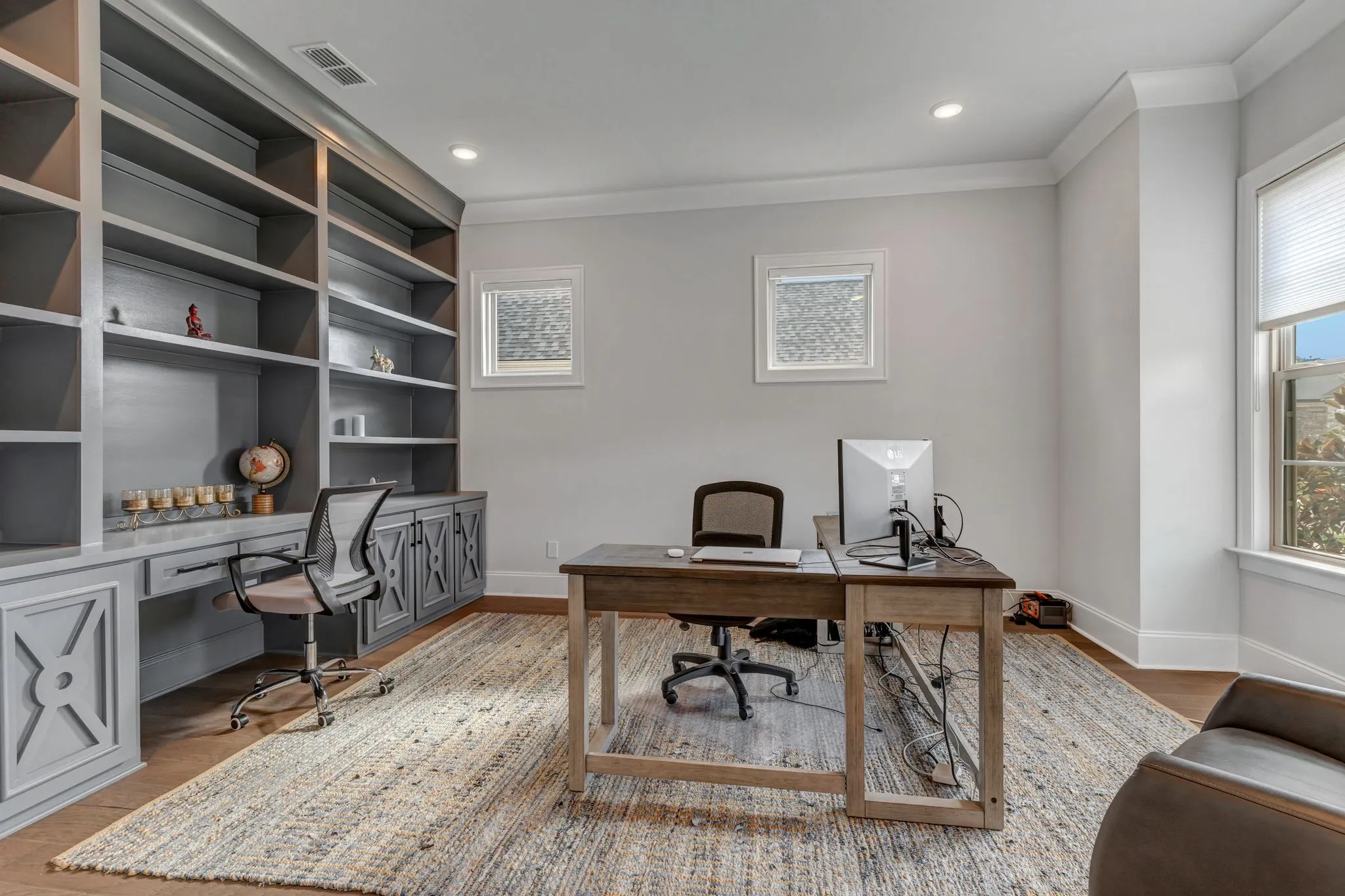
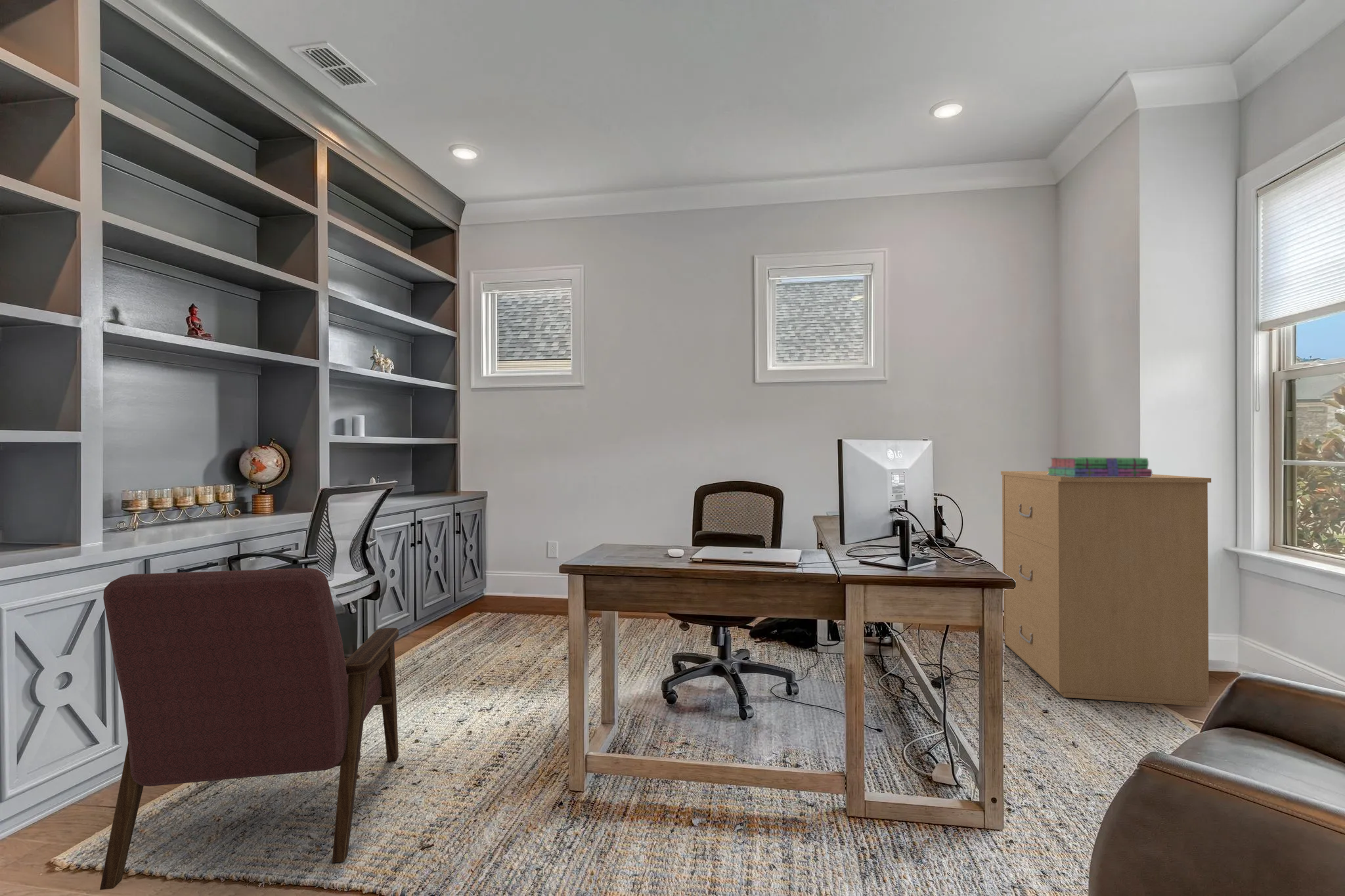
+ armchair (275, 682)
+ stack of books (1097, 466)
+ filing cabinet (1090, 572)
